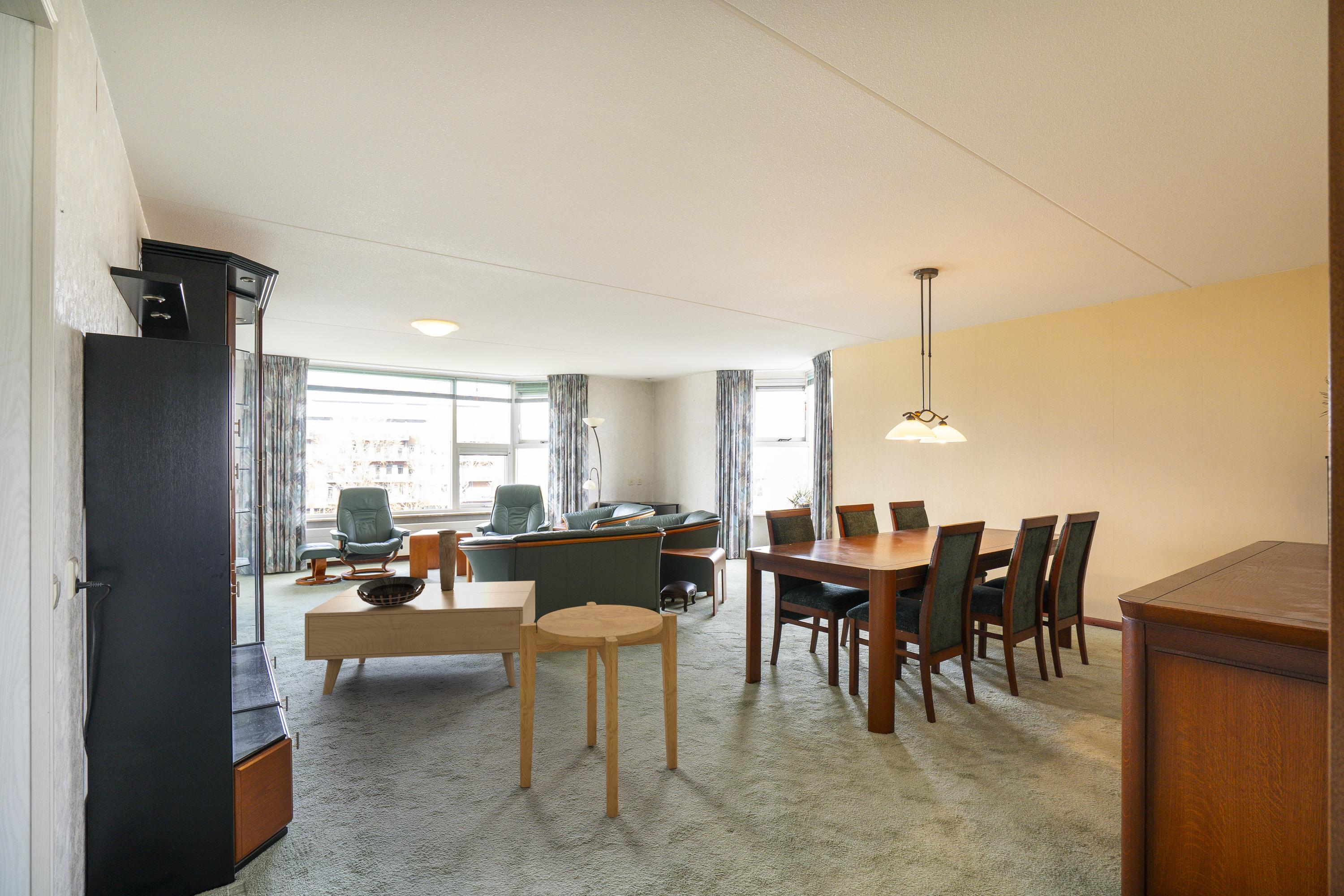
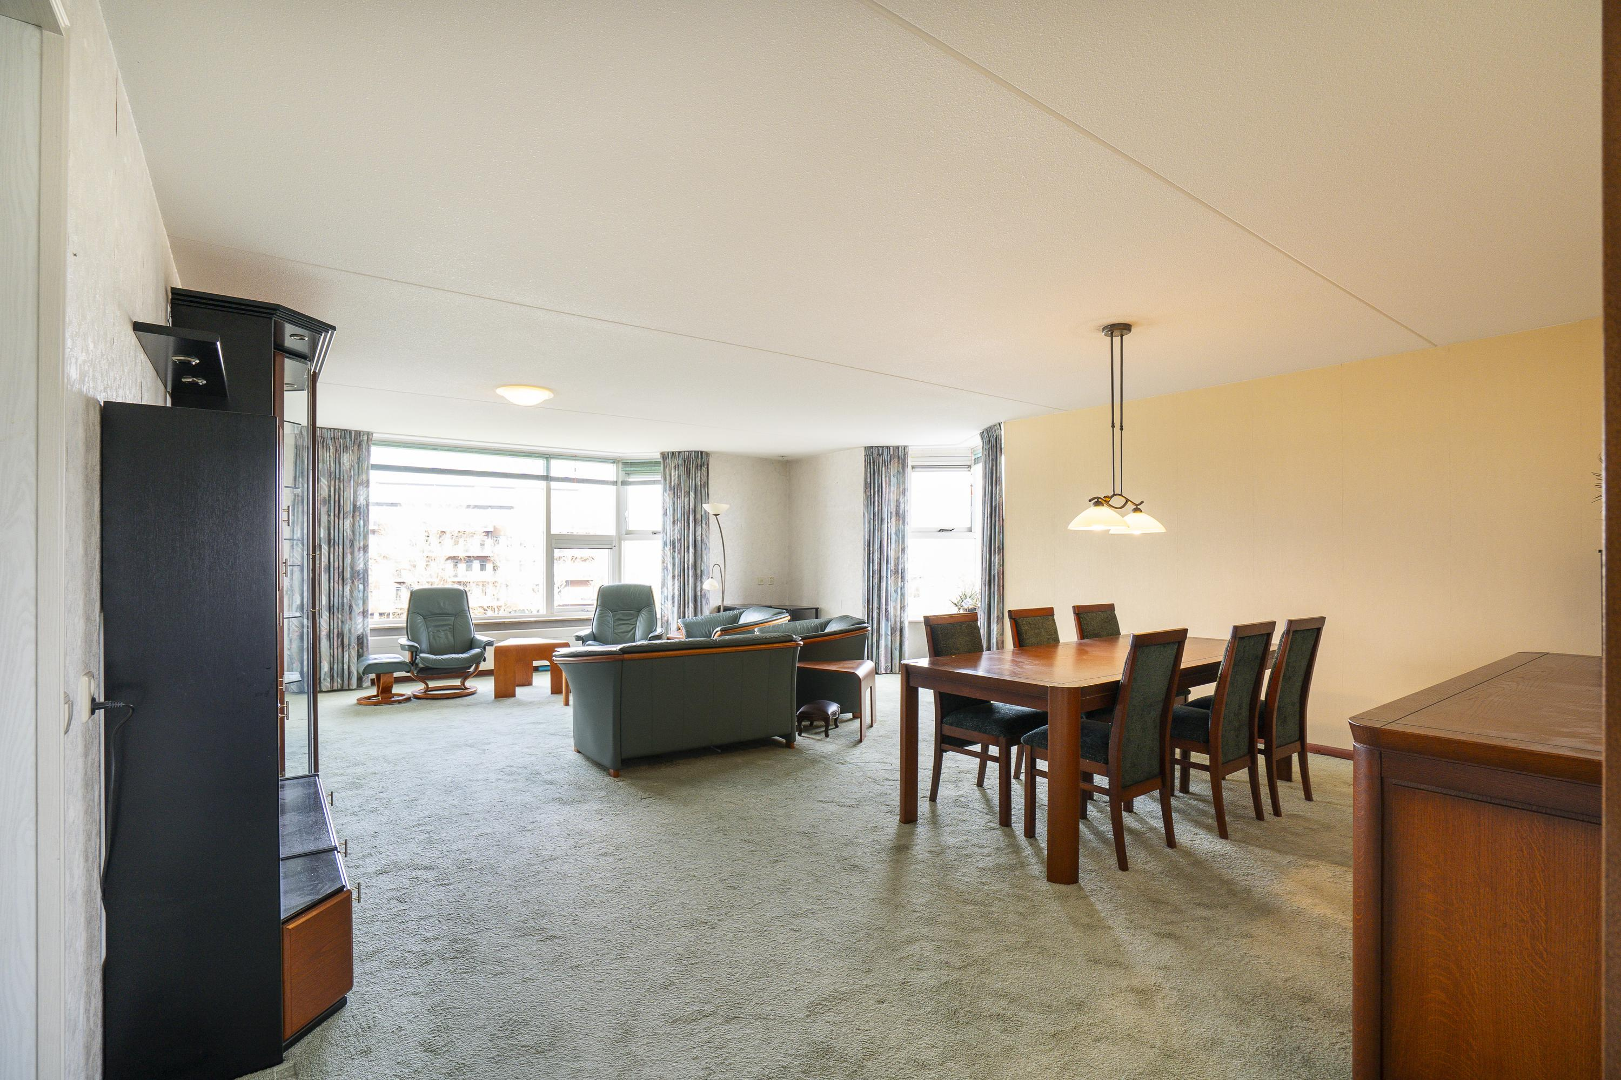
- coffee table (433, 634)
- side table (596, 697)
- vase (447, 560)
- decorative bowl (392, 594)
